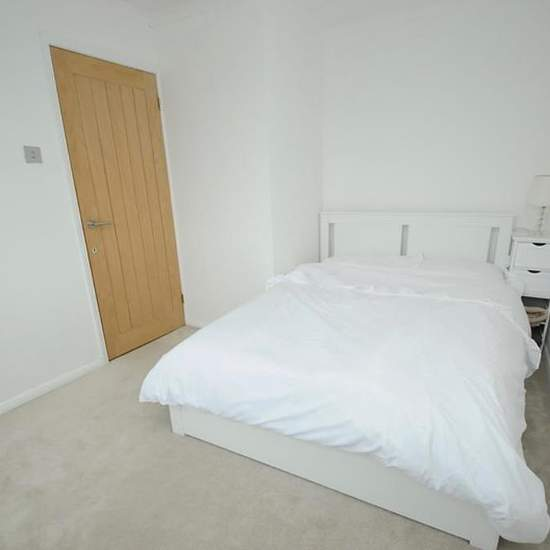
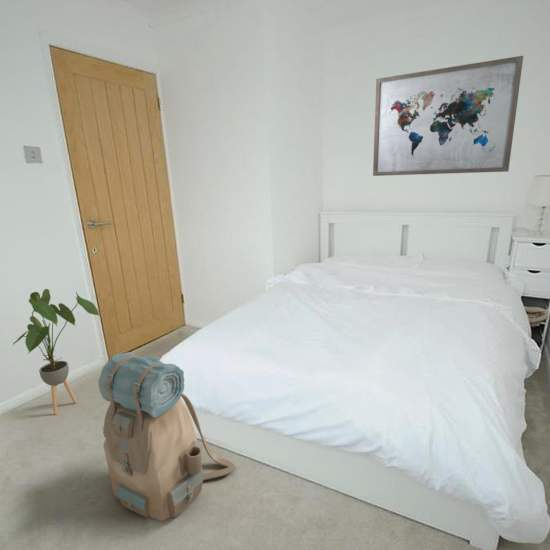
+ wall art (439, 123)
+ house plant (53, 349)
+ backpack (157, 420)
